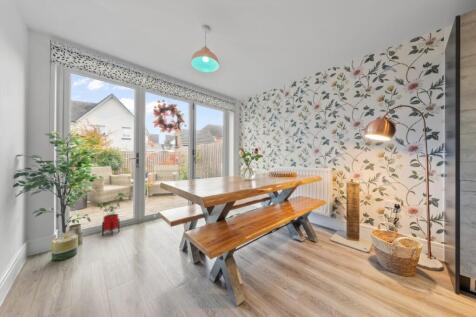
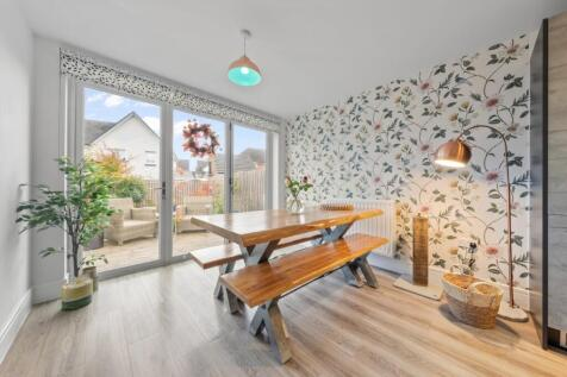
- house plant (113, 213)
